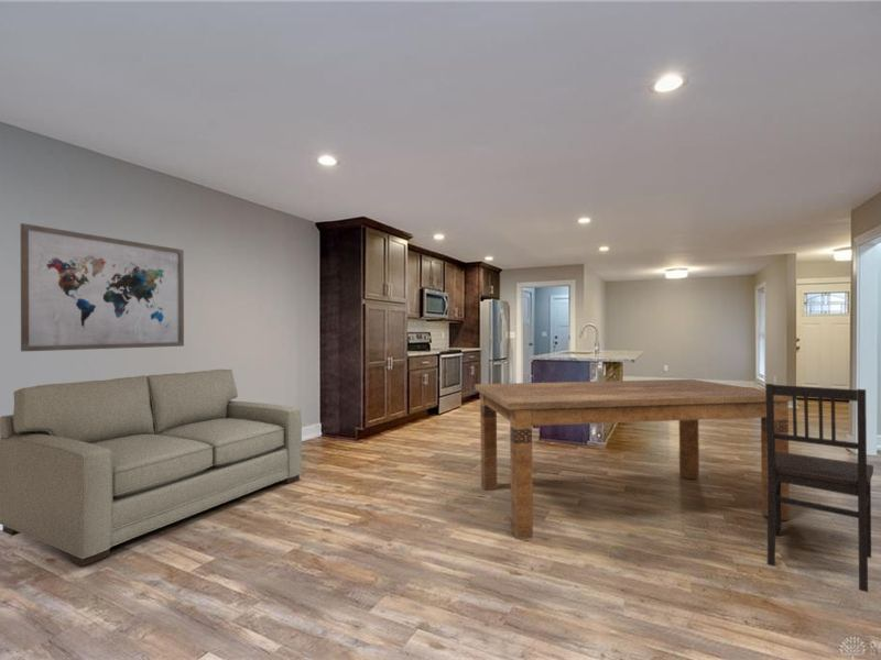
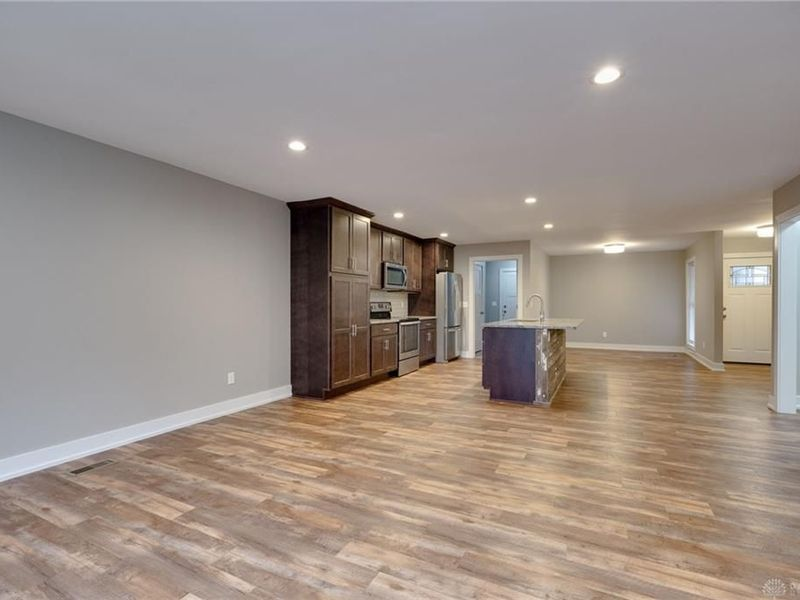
- wall art (113, 293)
- sofa (173, 439)
- dining chair (816, 470)
- dining table (618, 421)
